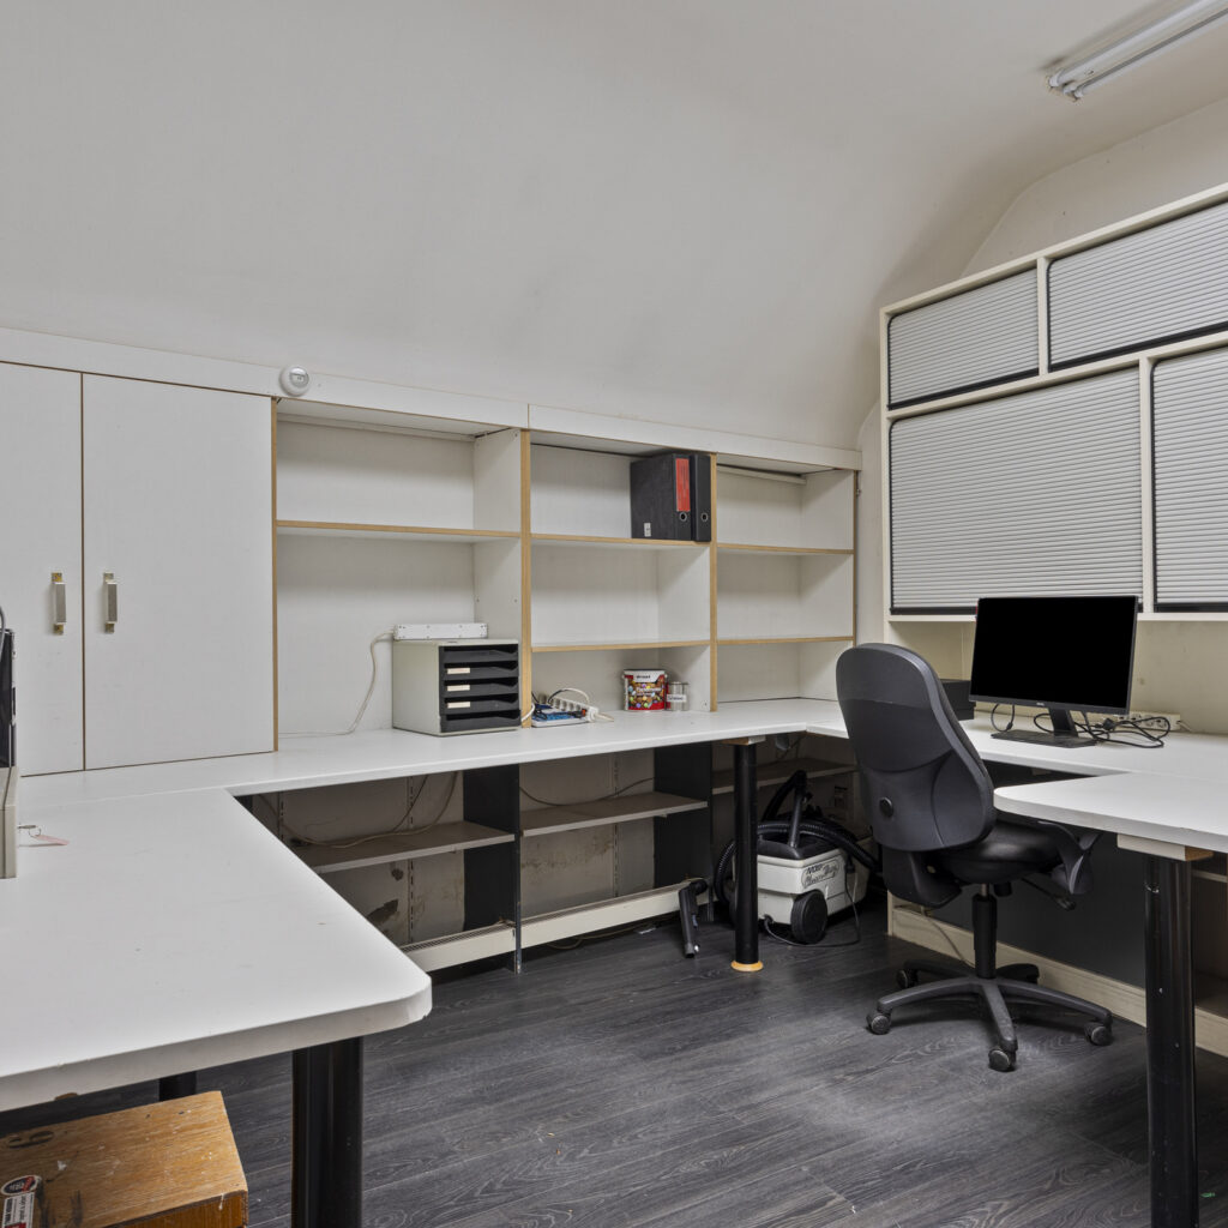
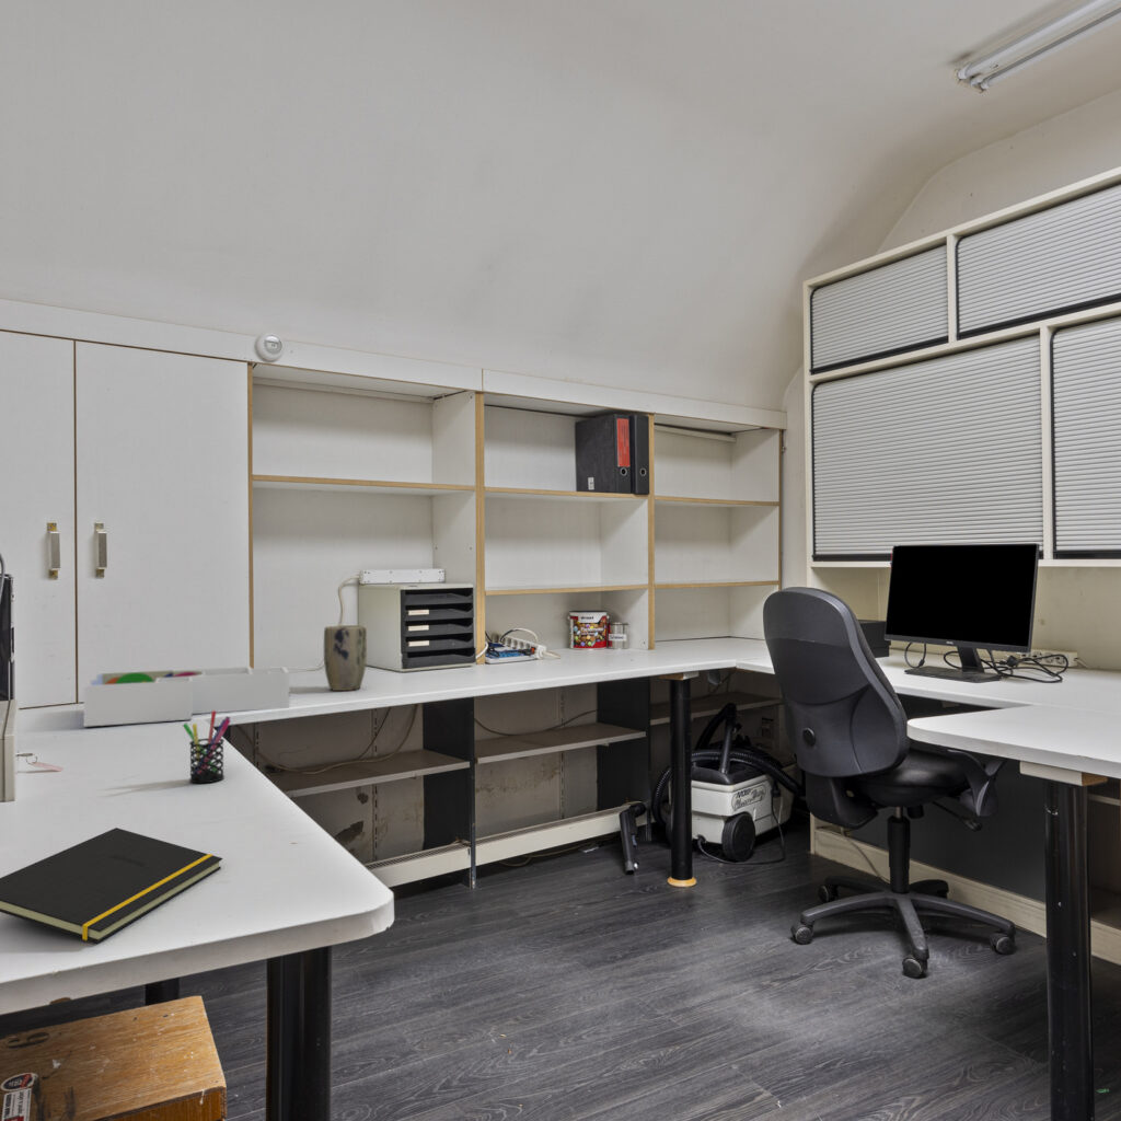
+ desk organizer (193, 692)
+ pen holder (204, 746)
+ notepad (107, 878)
+ plant pot (345, 657)
